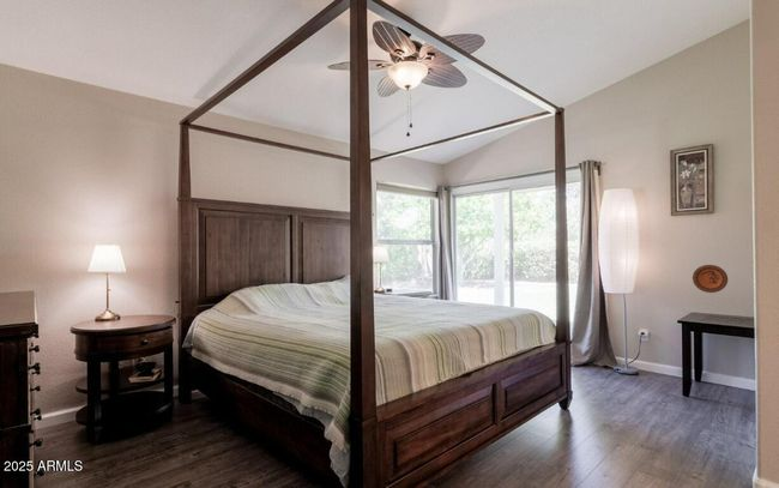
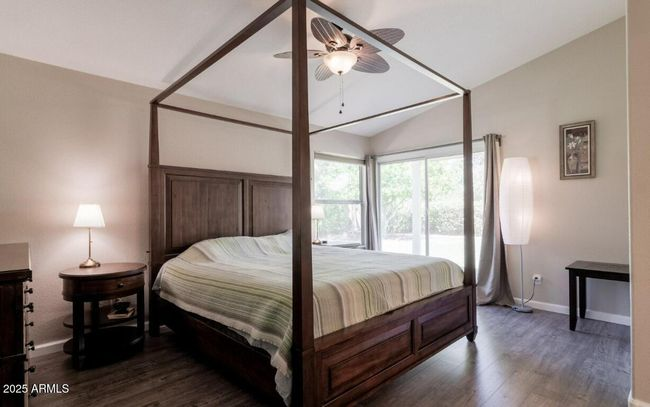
- decorative plate (709, 278)
